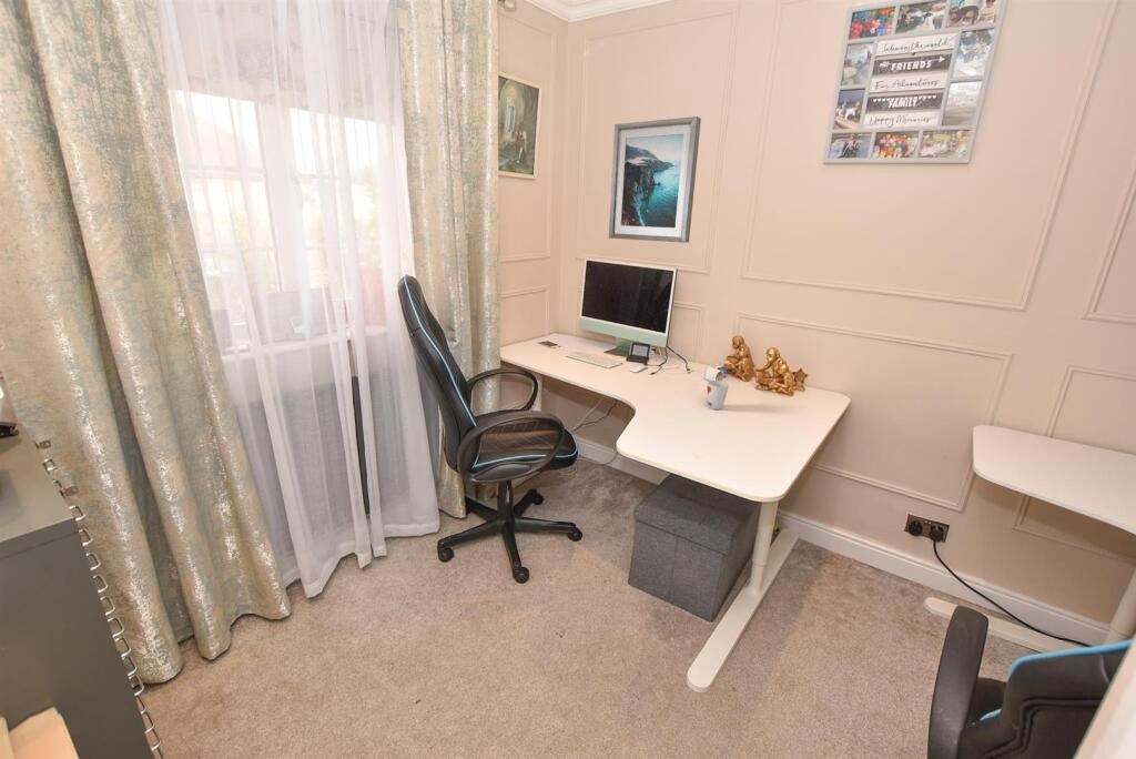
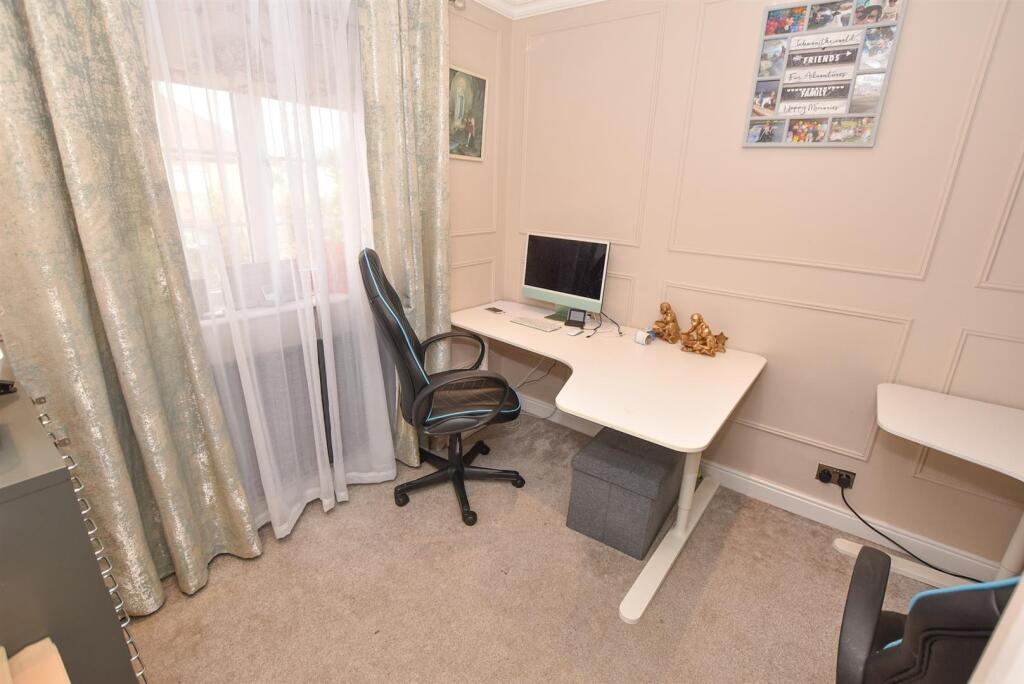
- cup (716, 395)
- wall art (651, 182)
